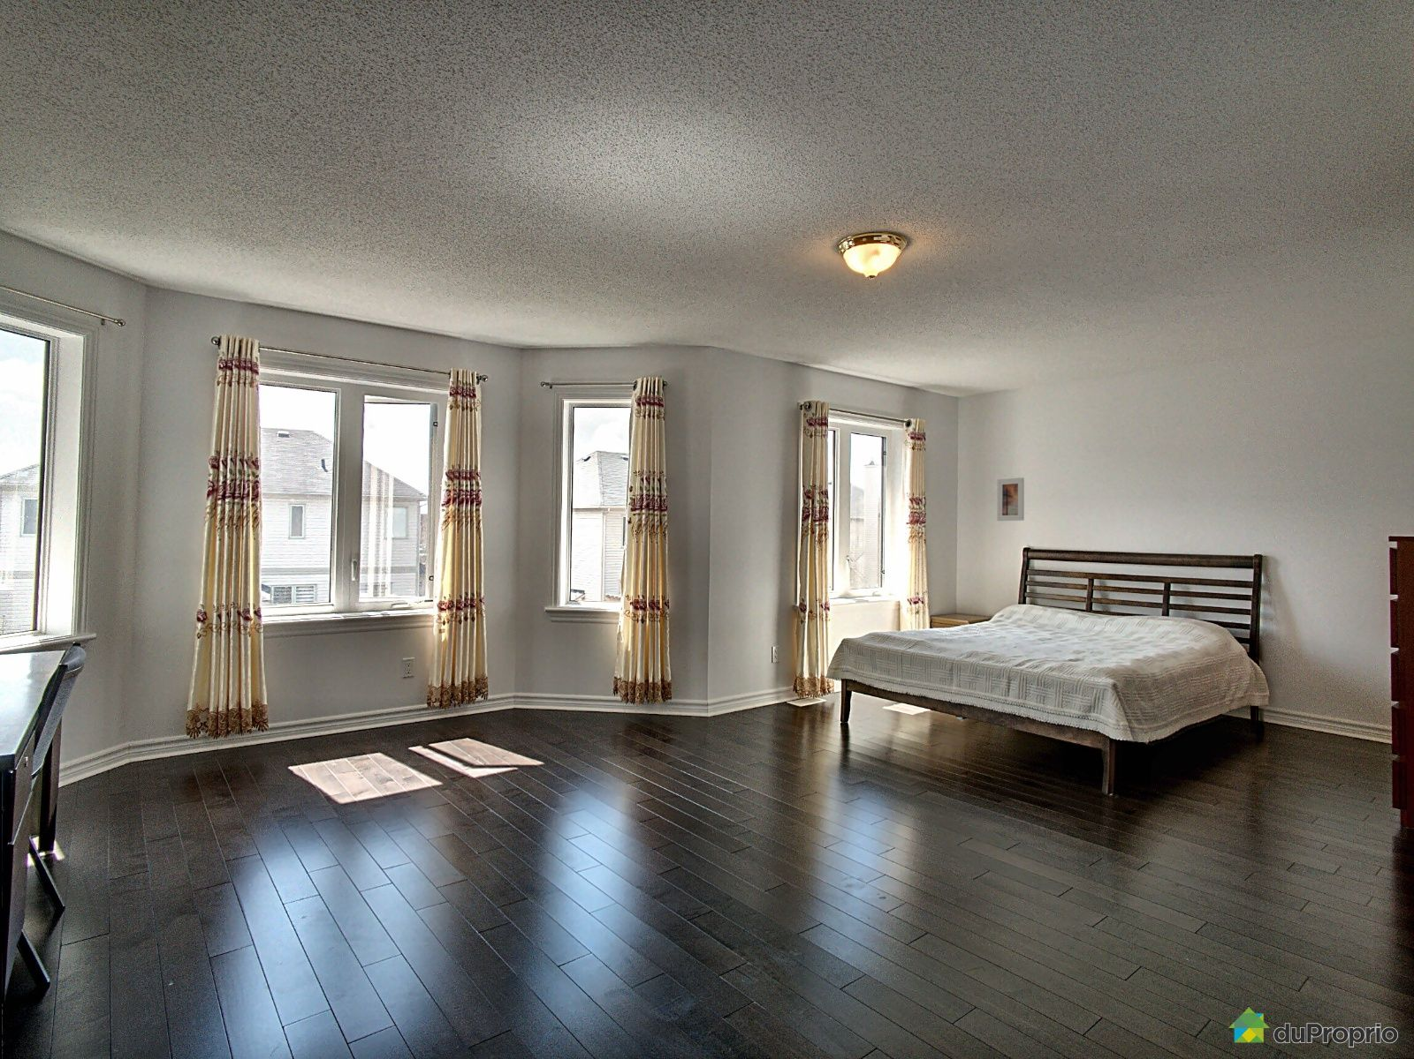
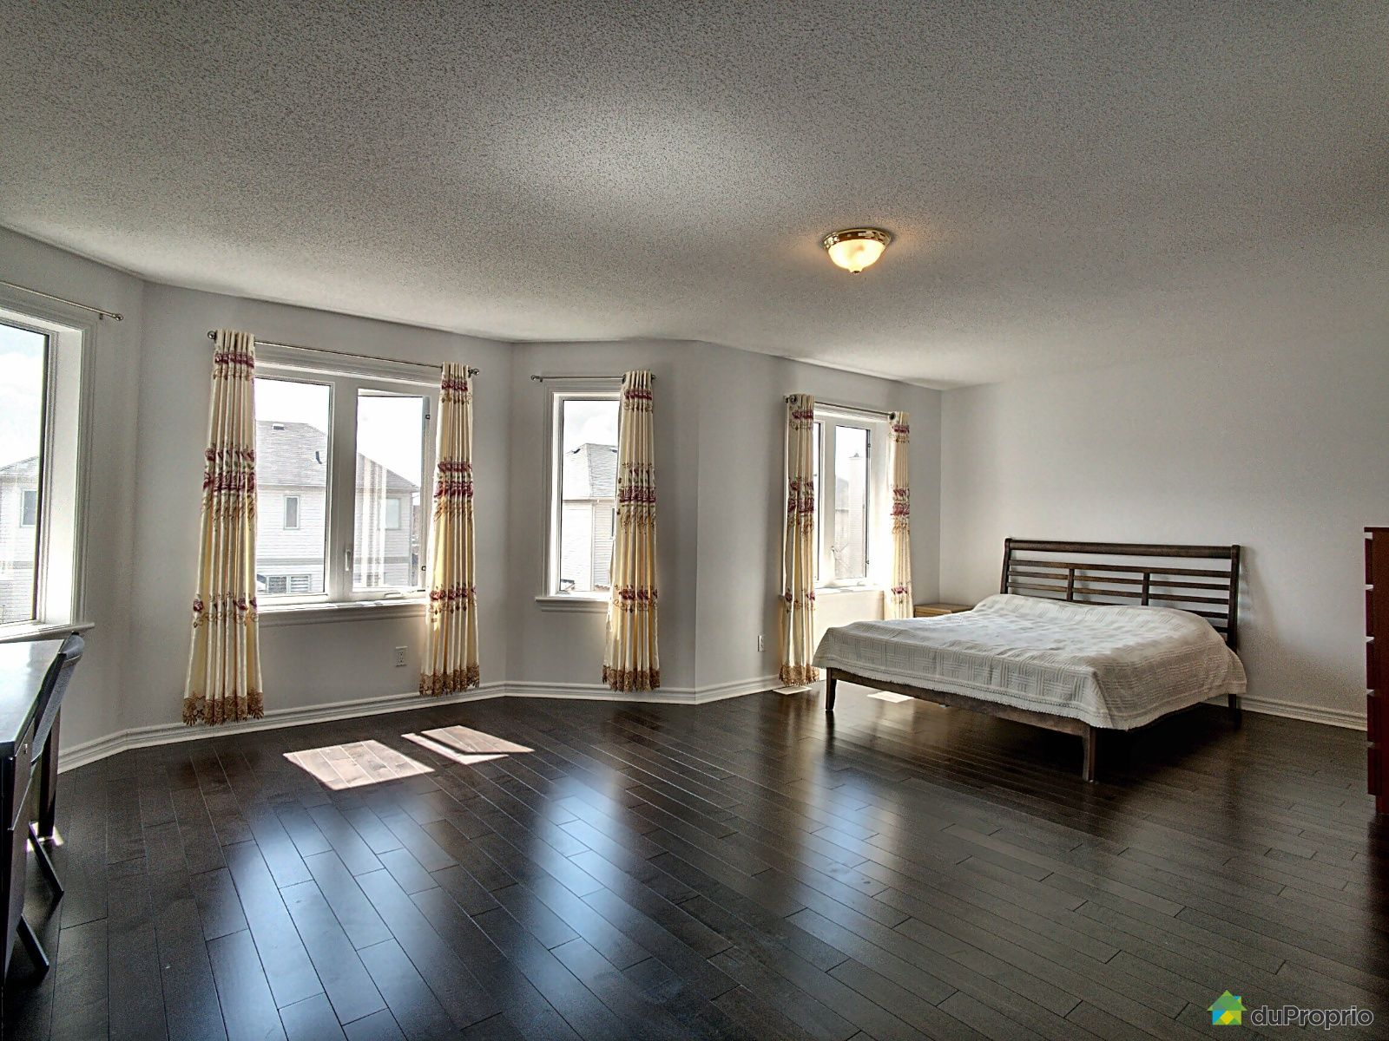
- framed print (1010, 499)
